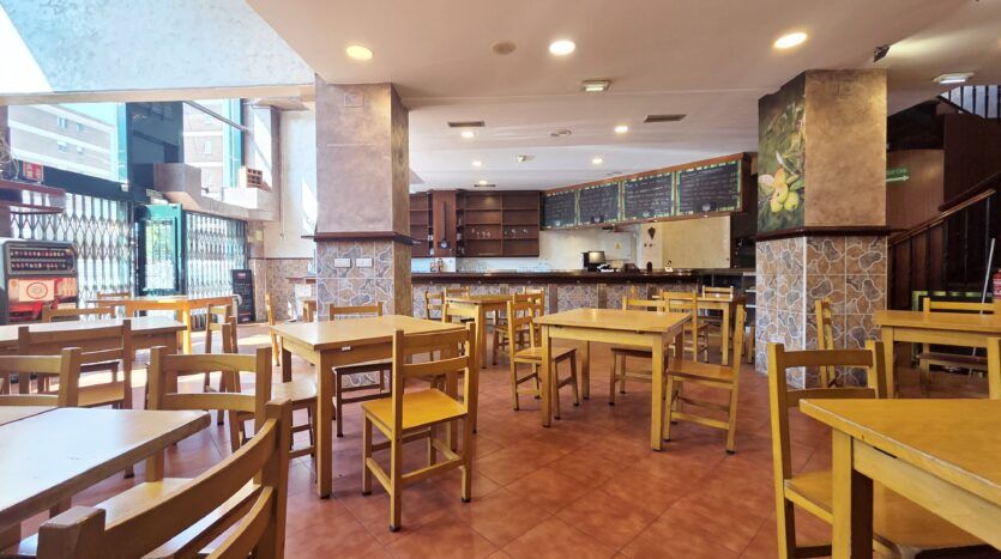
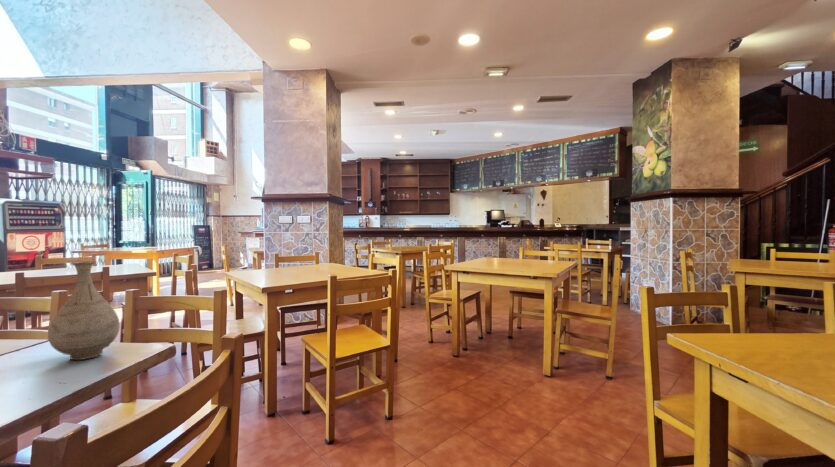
+ vase (85, 309)
